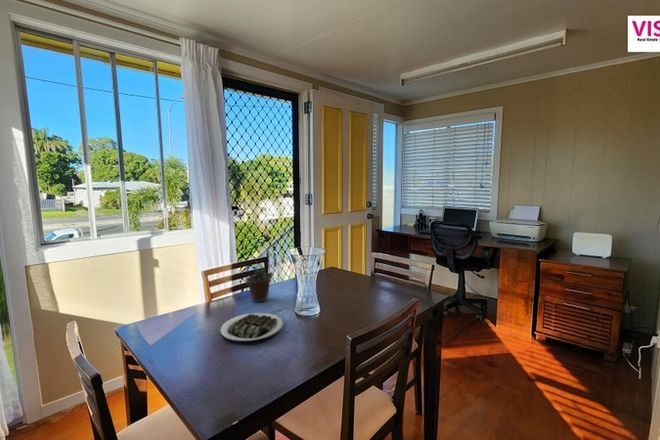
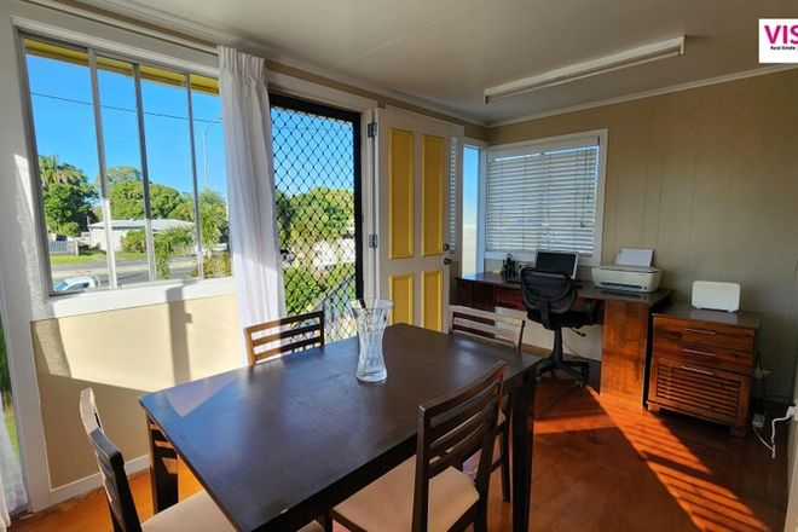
- plate (252, 325)
- succulent plant (258, 279)
